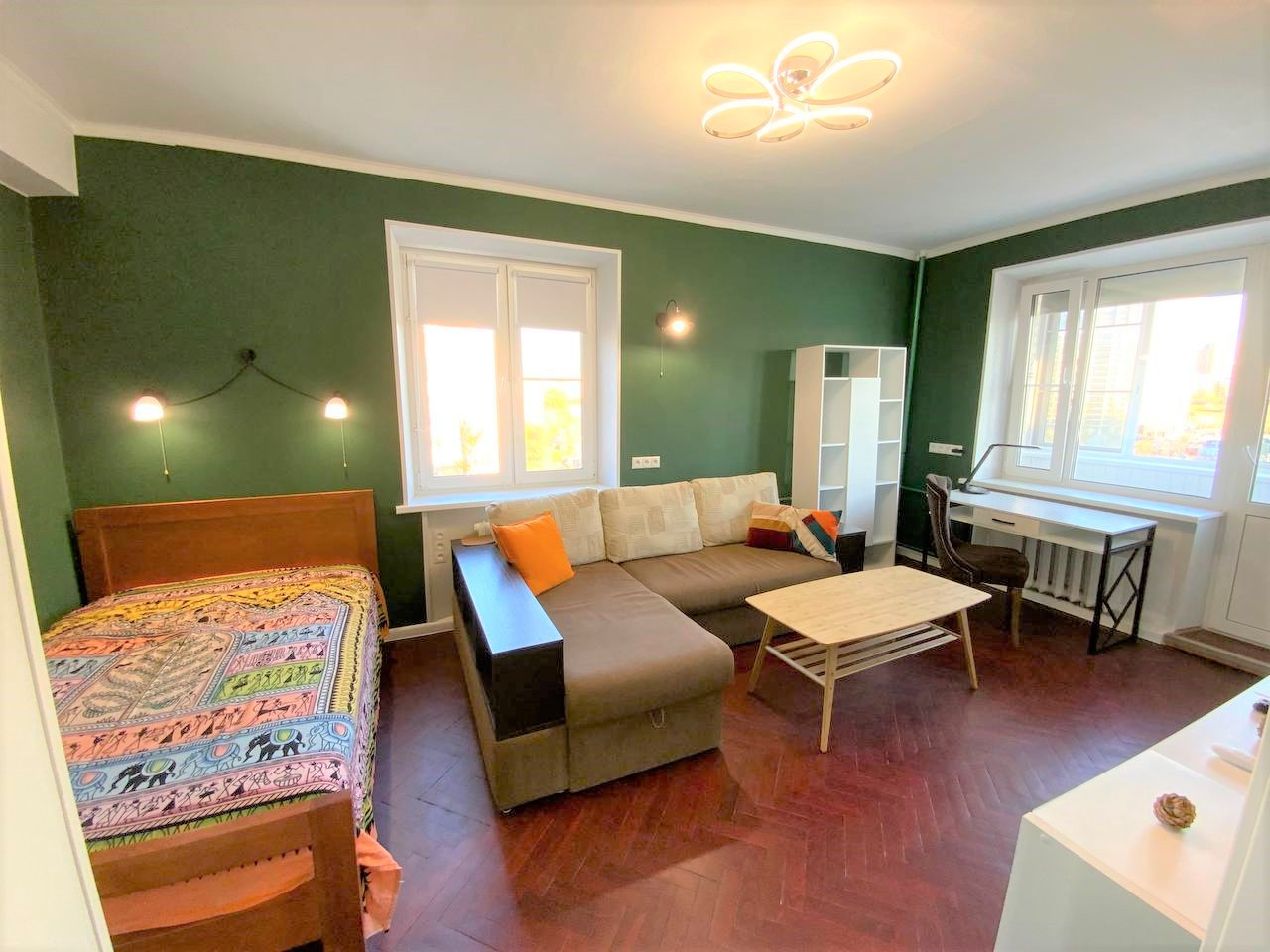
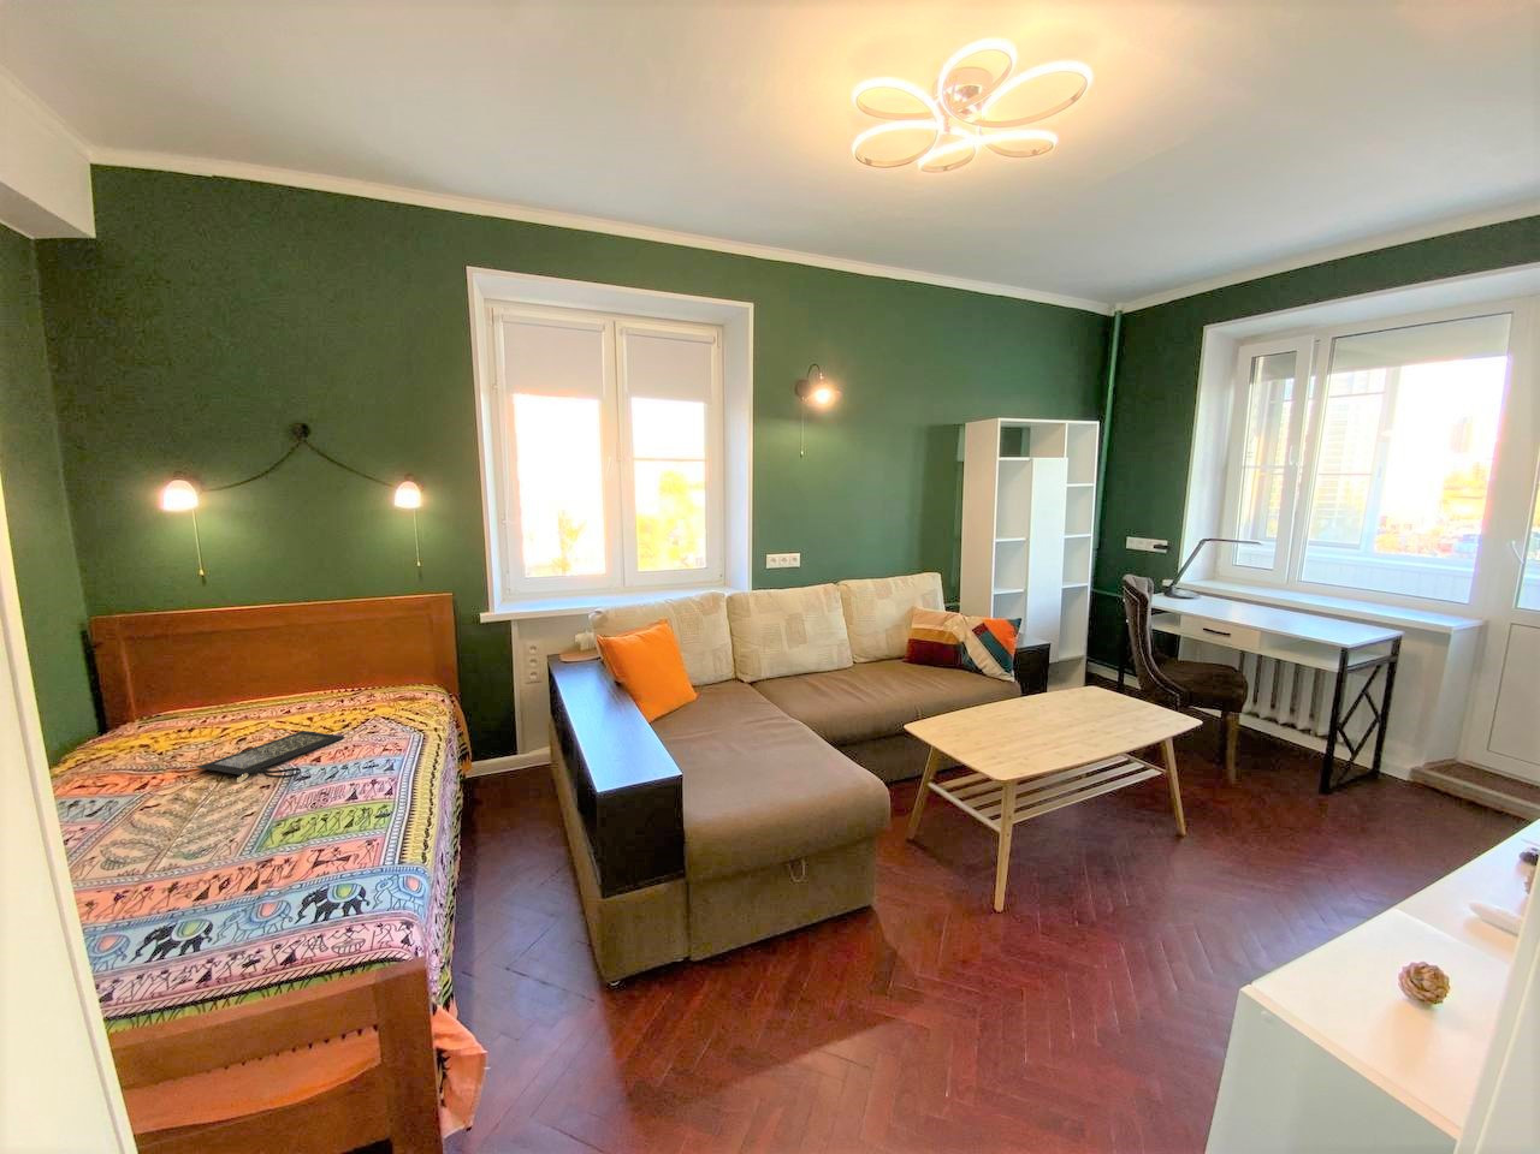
+ clutch bag (272, 753)
